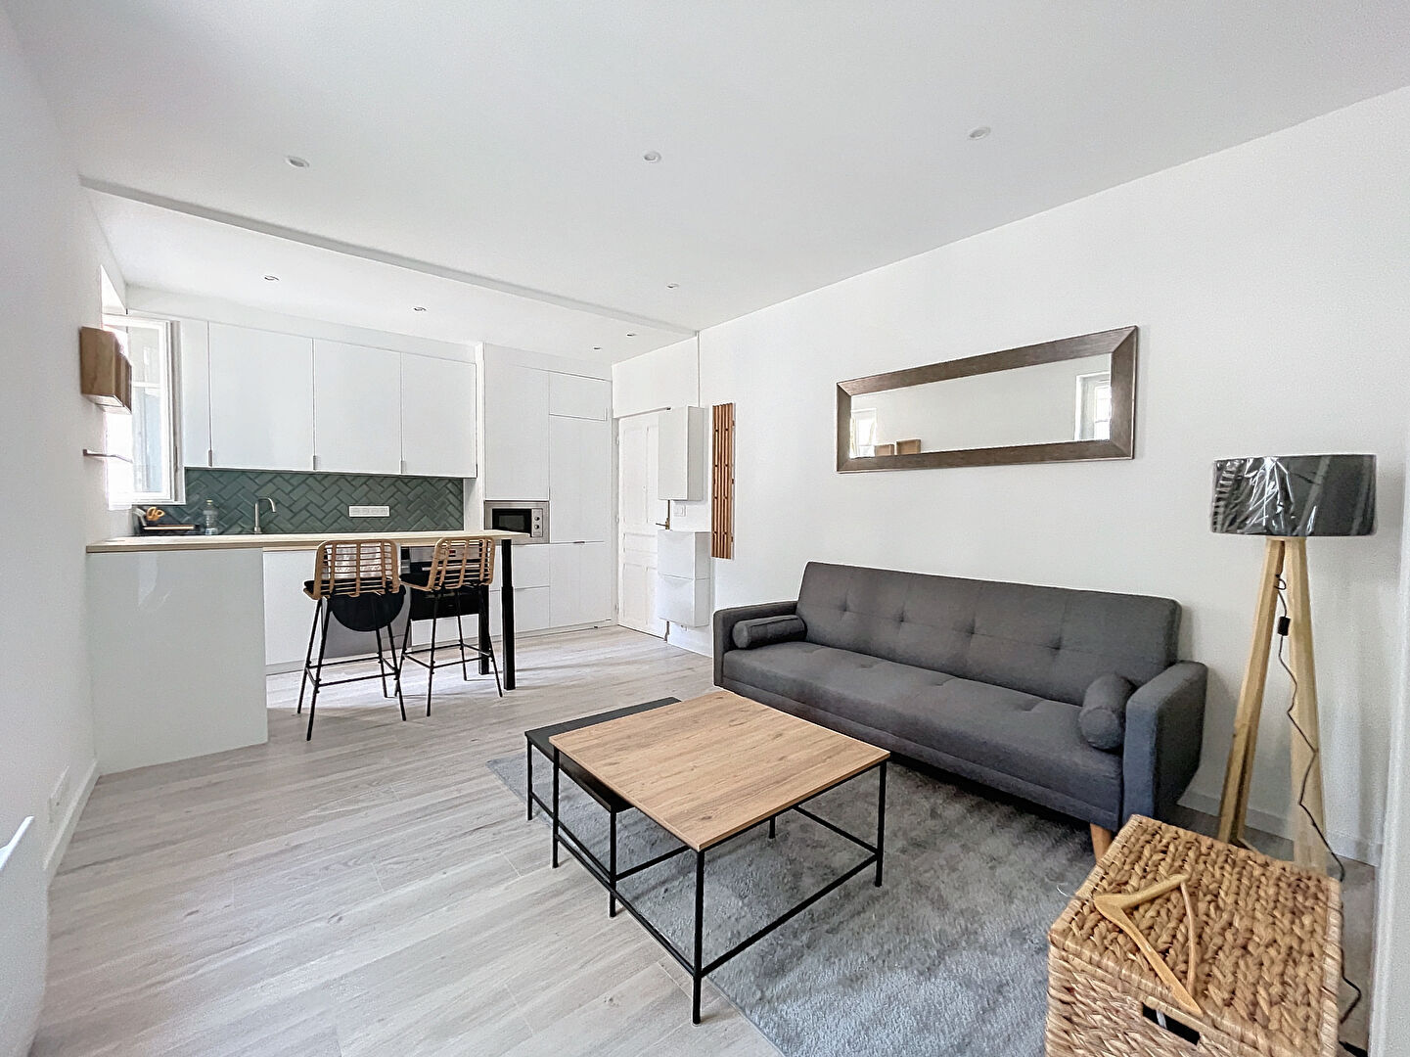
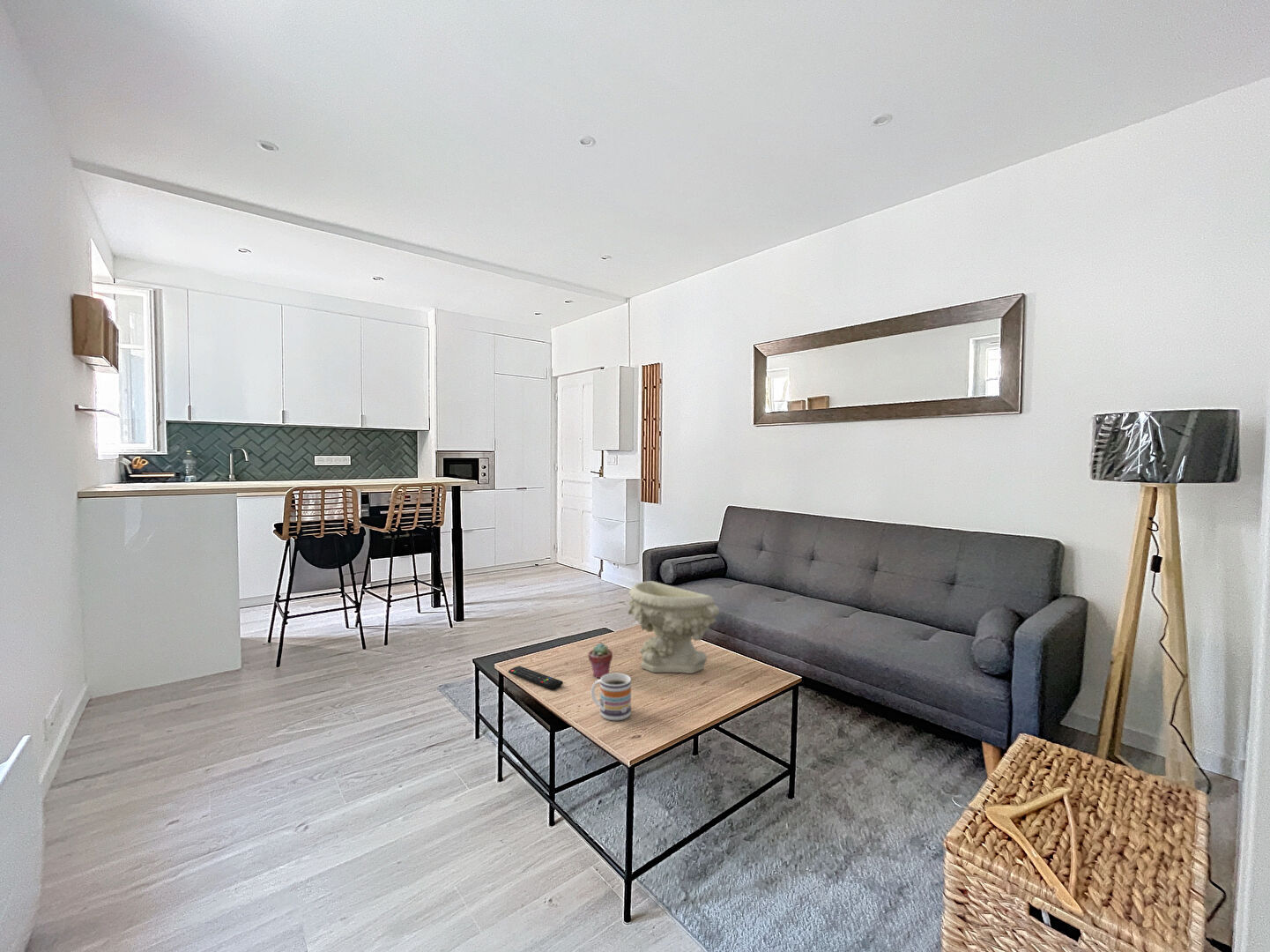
+ mug (613, 695)
+ decorative bowl (663, 625)
+ potted succulent (600, 658)
+ remote control (534, 677)
